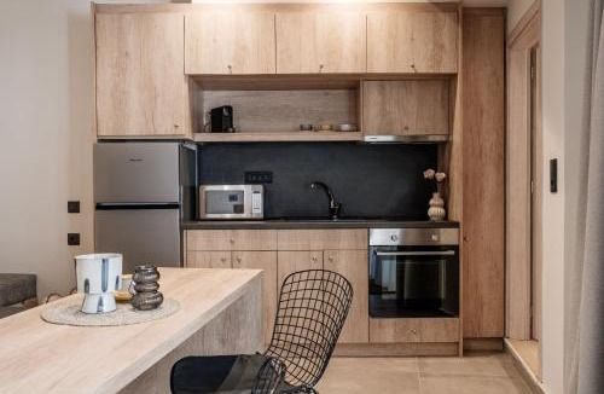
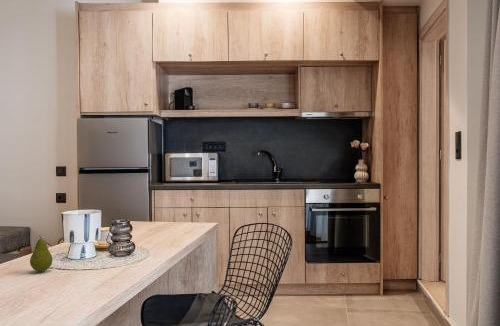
+ fruit (41, 252)
